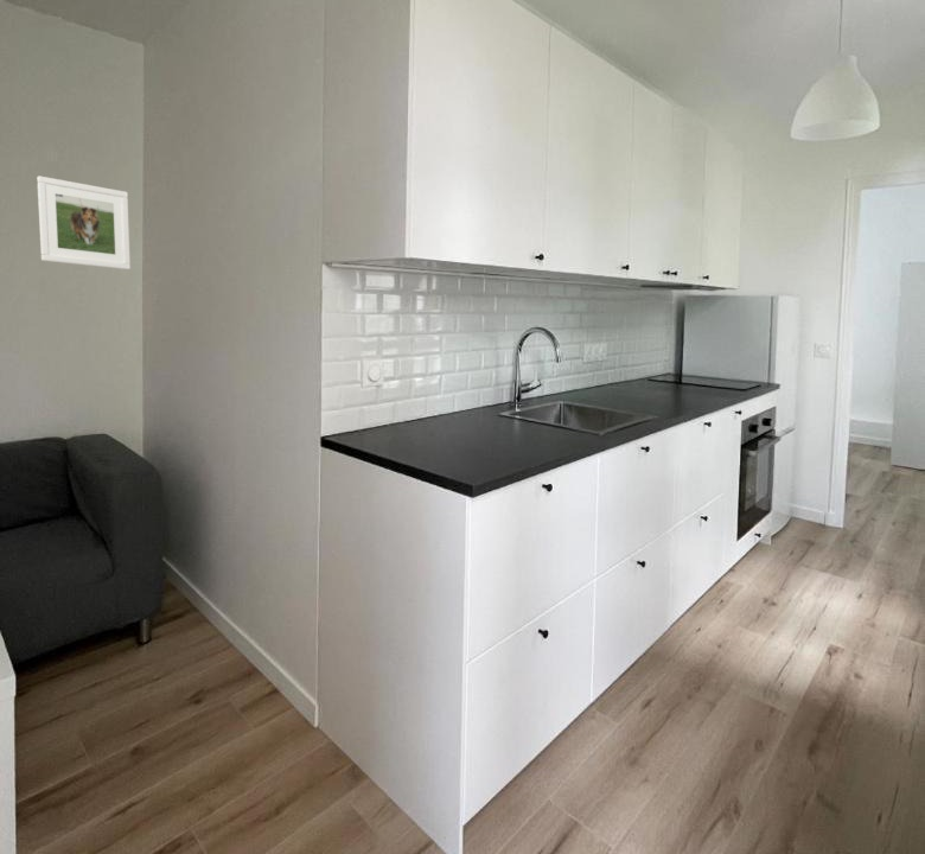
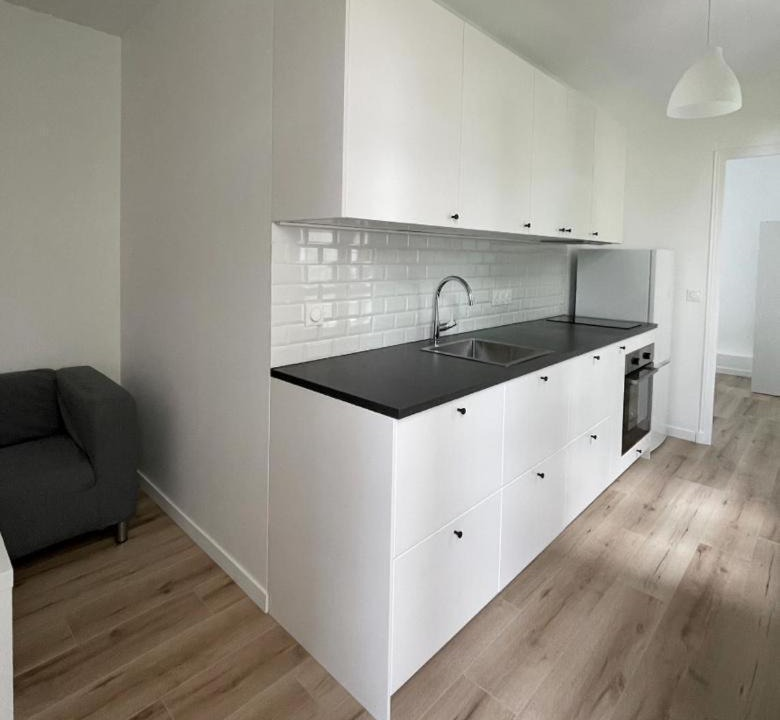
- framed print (85, 224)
